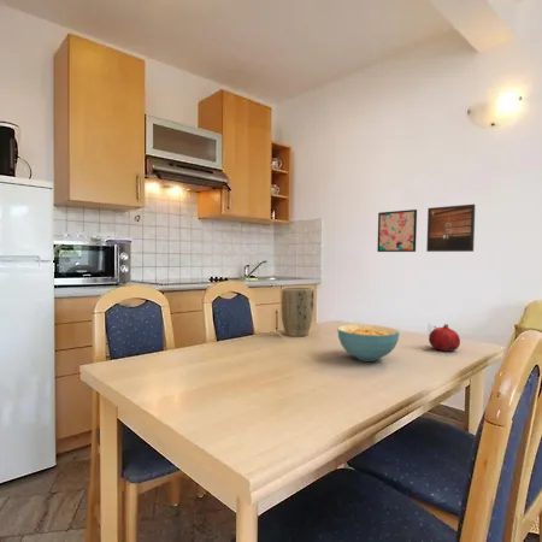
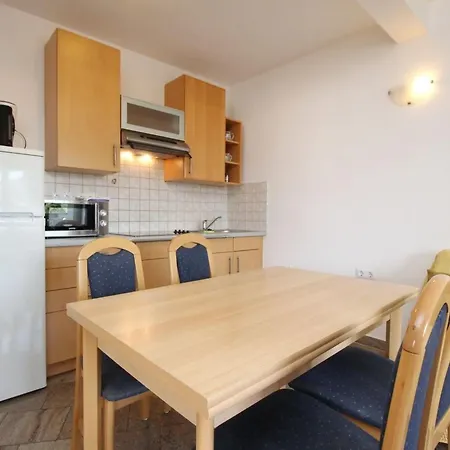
- fruit (443, 336)
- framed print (449, 229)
- cereal bowl (366, 343)
- plant pot (296, 311)
- wall art (396, 231)
